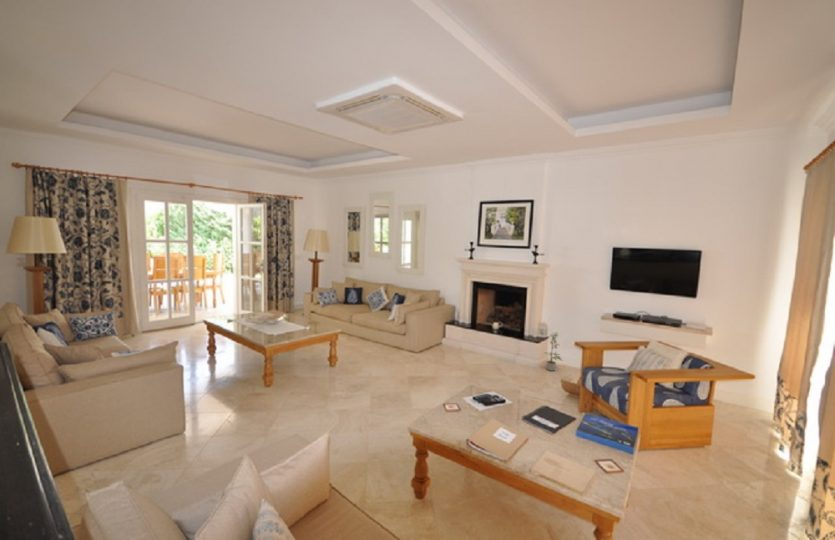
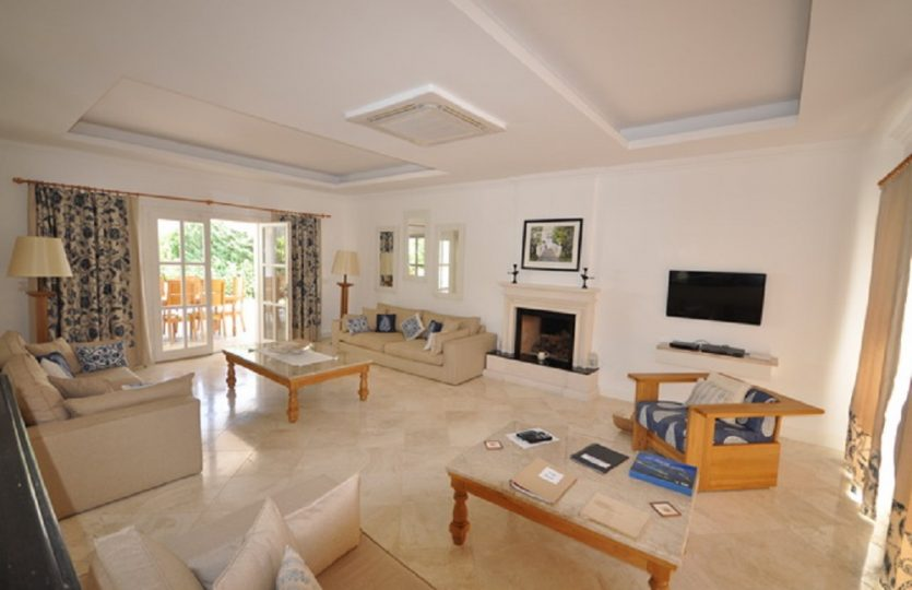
- potted plant (554, 350)
